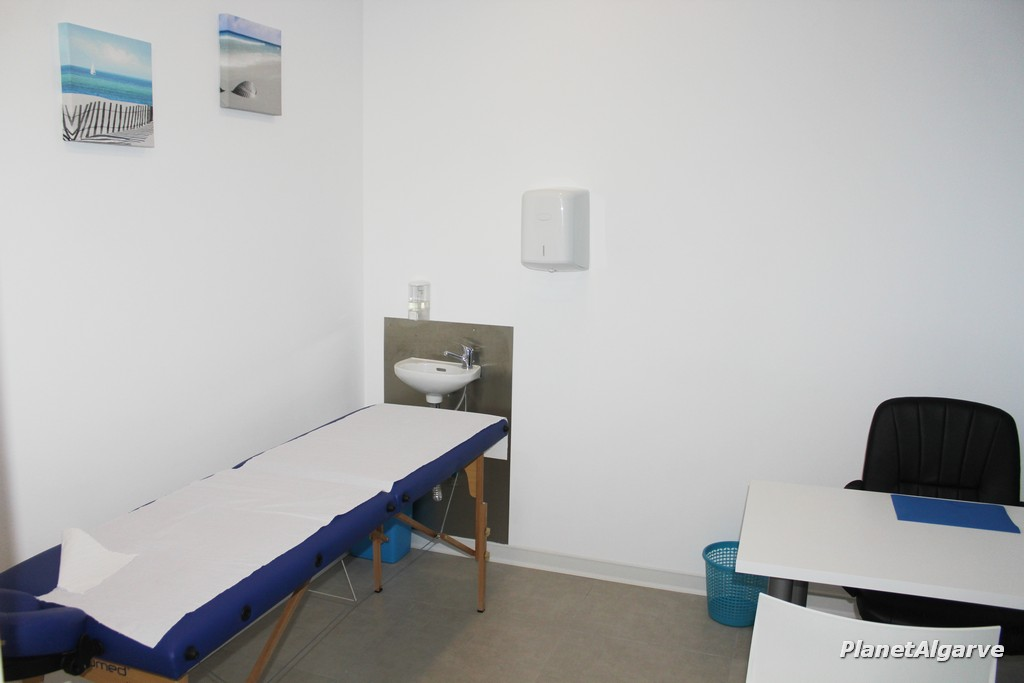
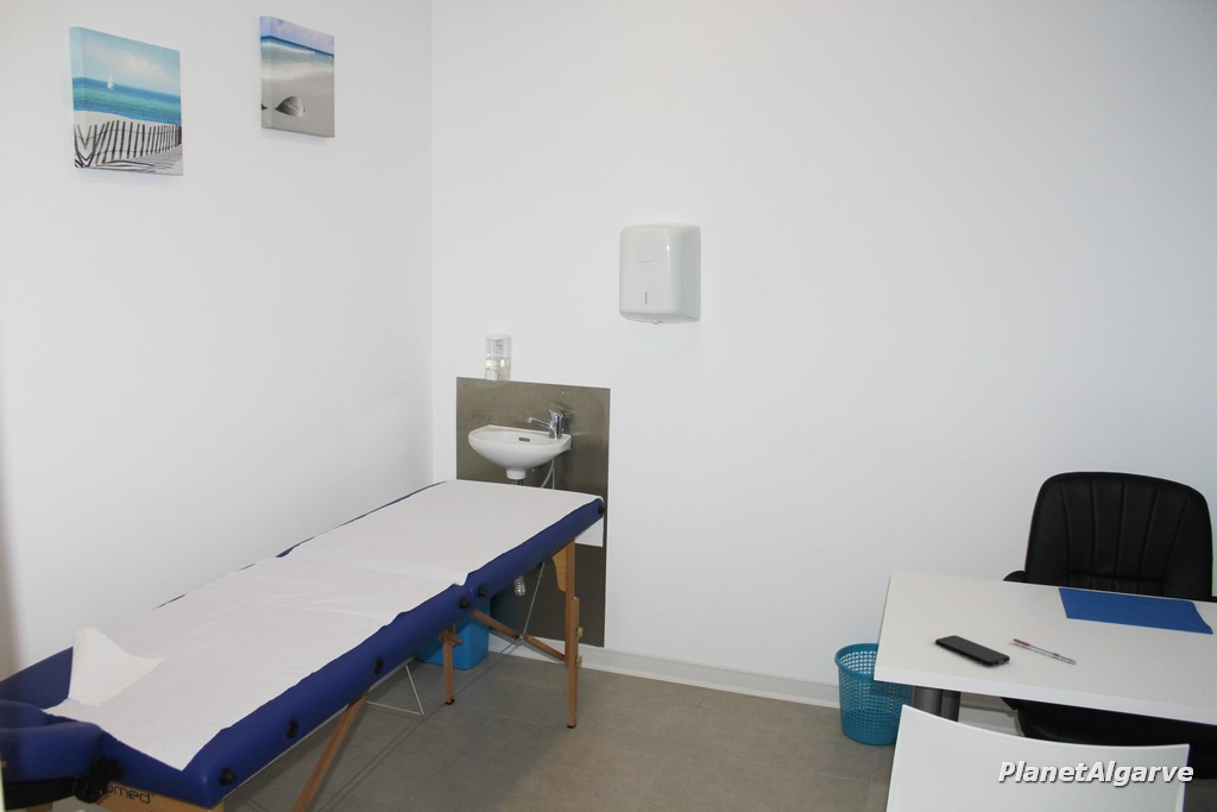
+ smartphone (971, 649)
+ pen (1043, 650)
